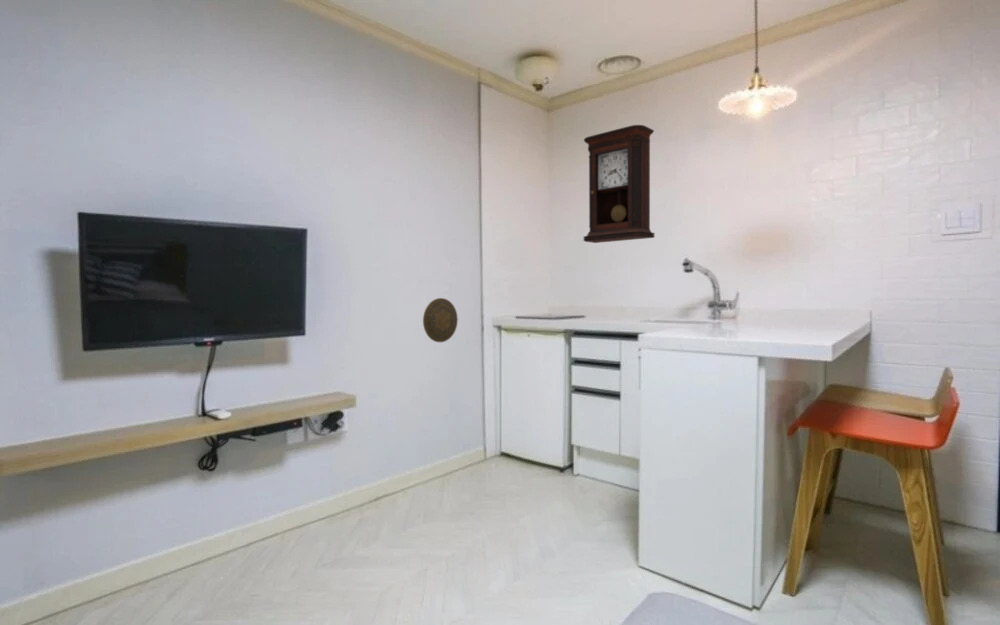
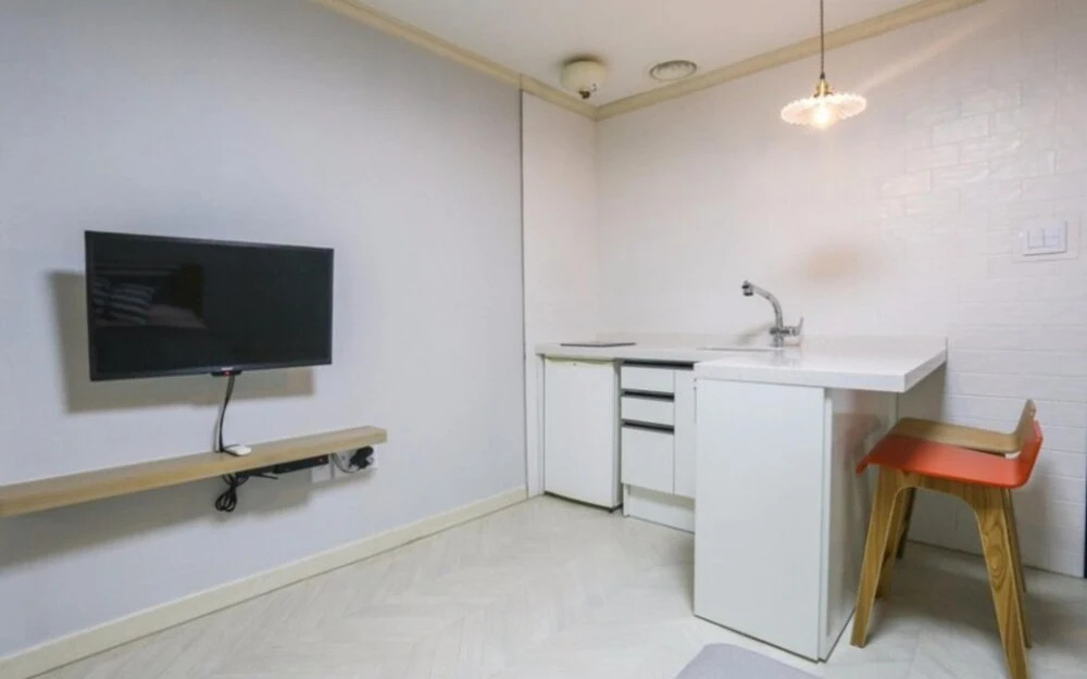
- decorative plate (442, 320)
- pendulum clock (615, 187)
